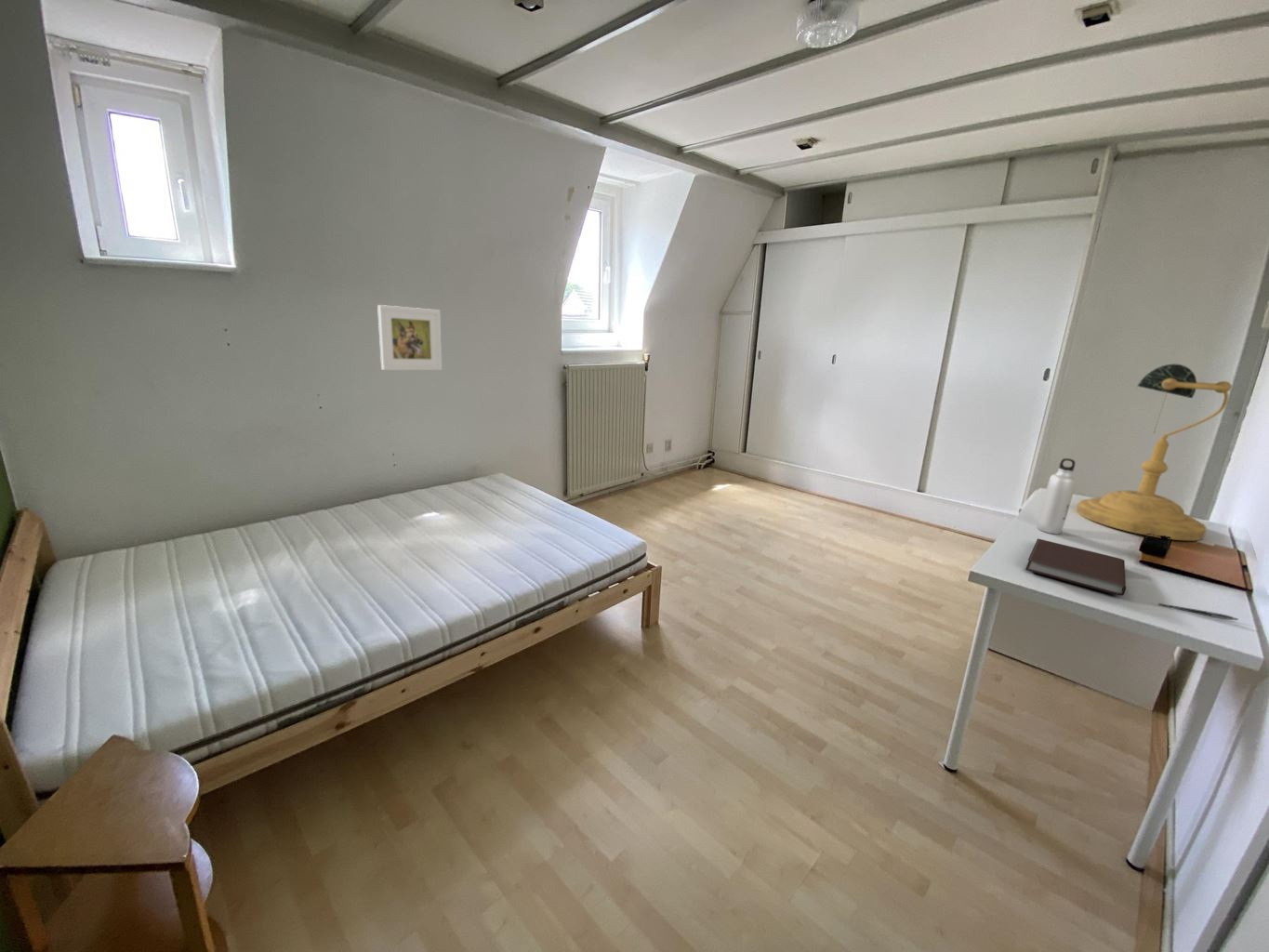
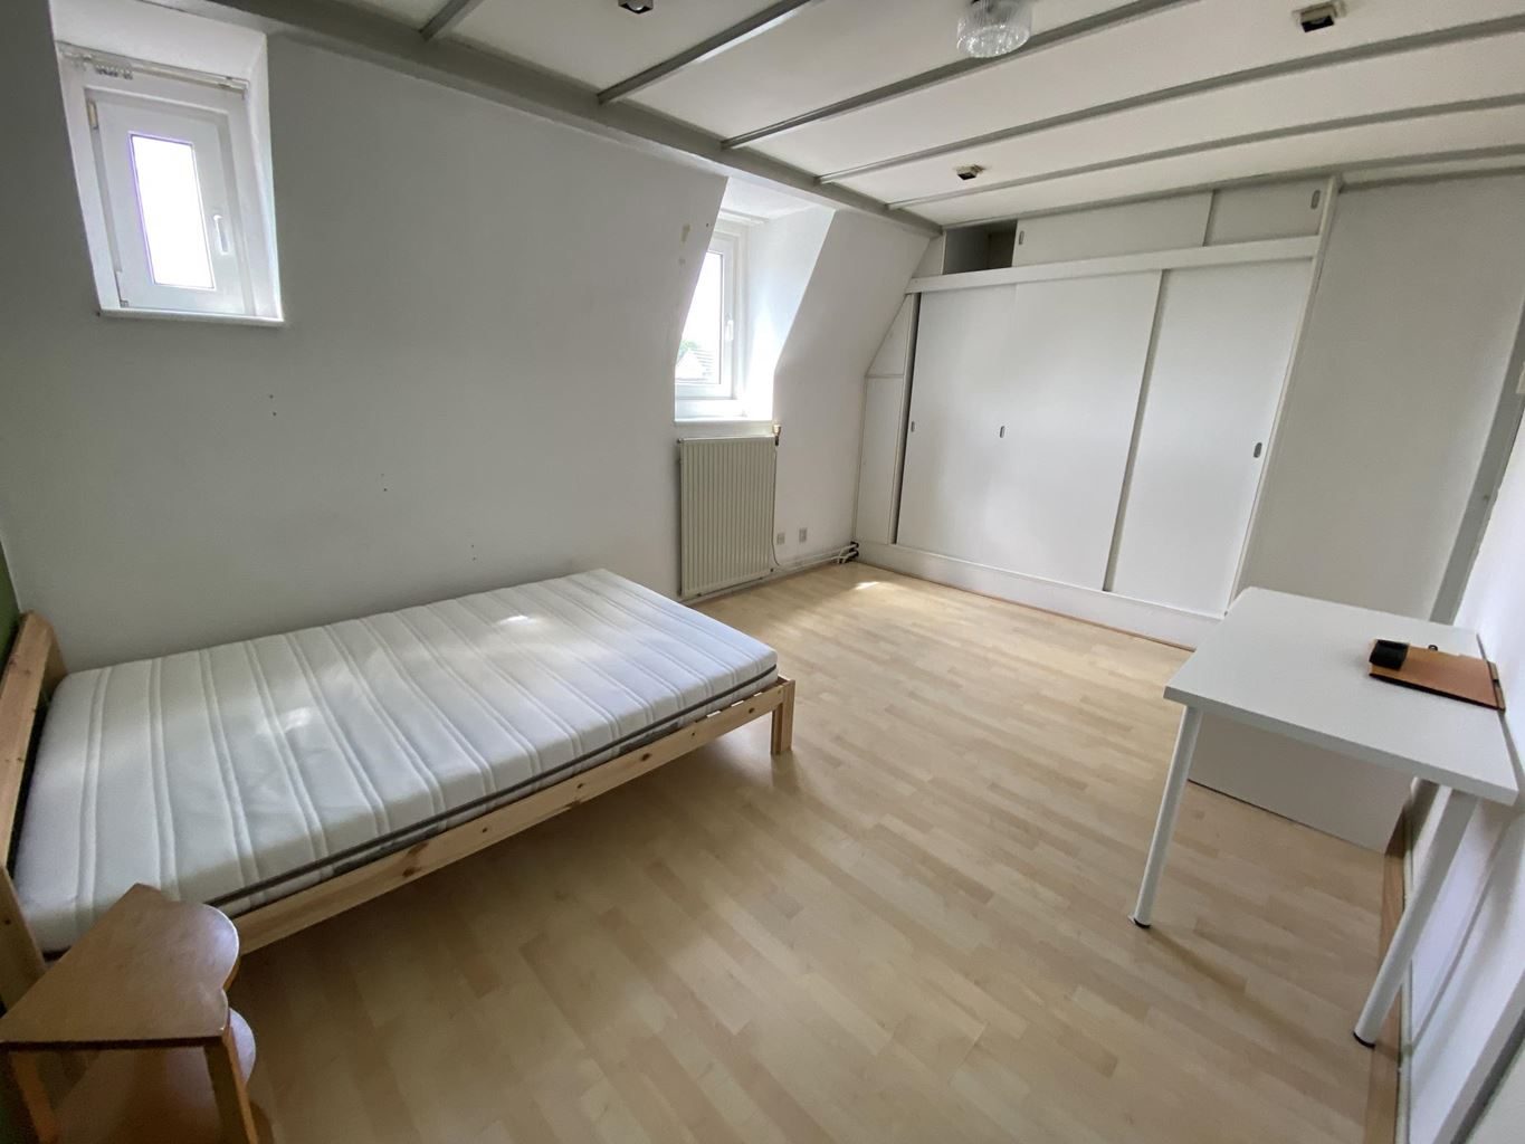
- water bottle (1058, 495)
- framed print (411, 338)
- pen (1196, 611)
- notebook (1076, 564)
- desk lamp (1160, 446)
